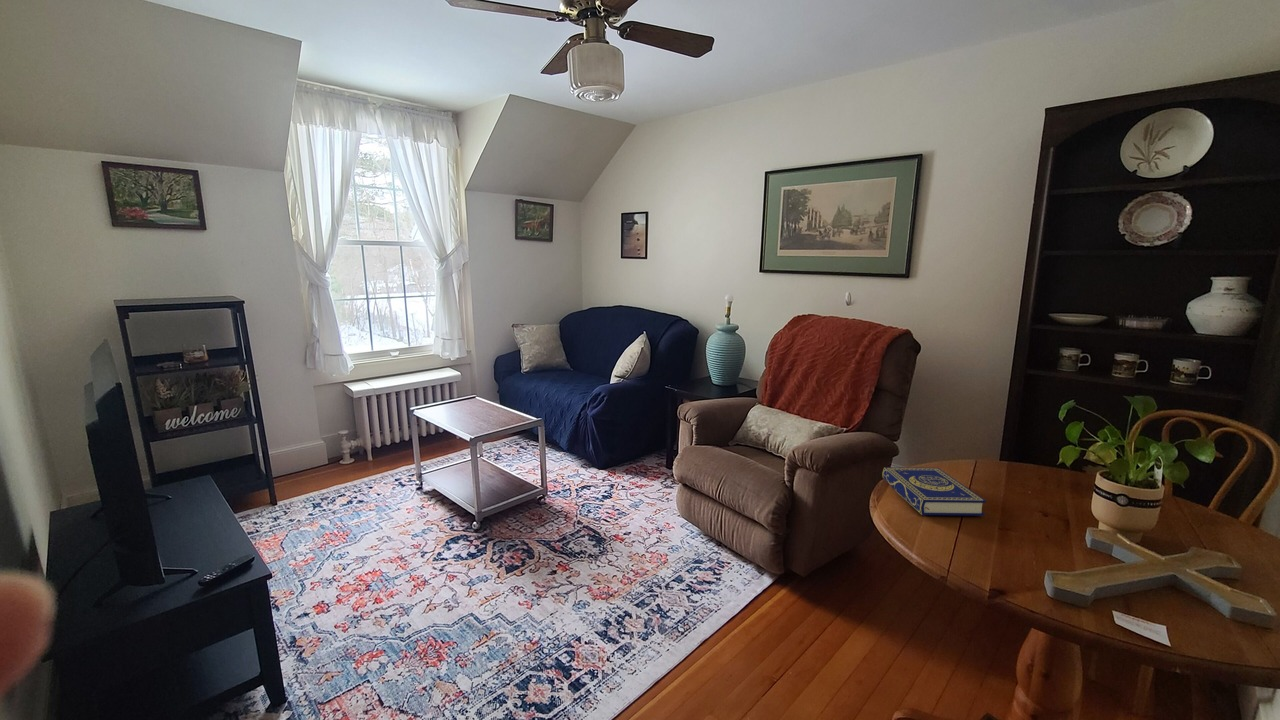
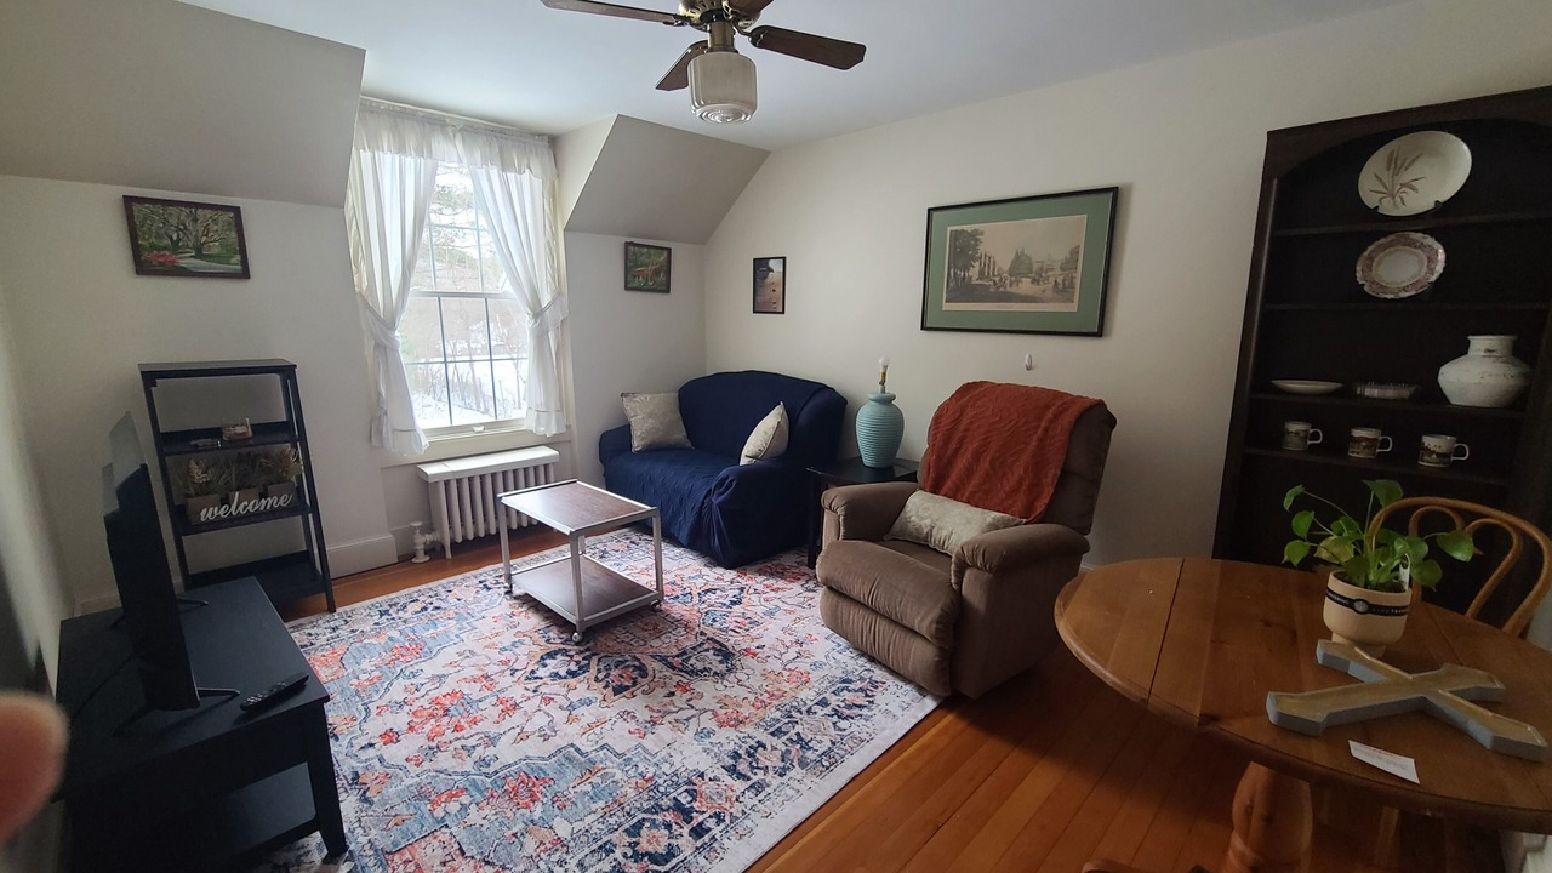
- book (931, 490)
